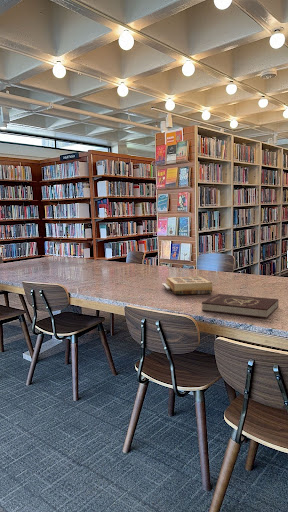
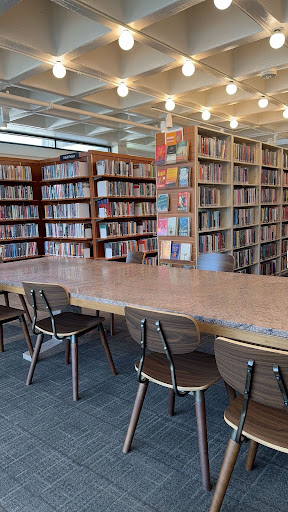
- book (240, 304)
- book (185, 284)
